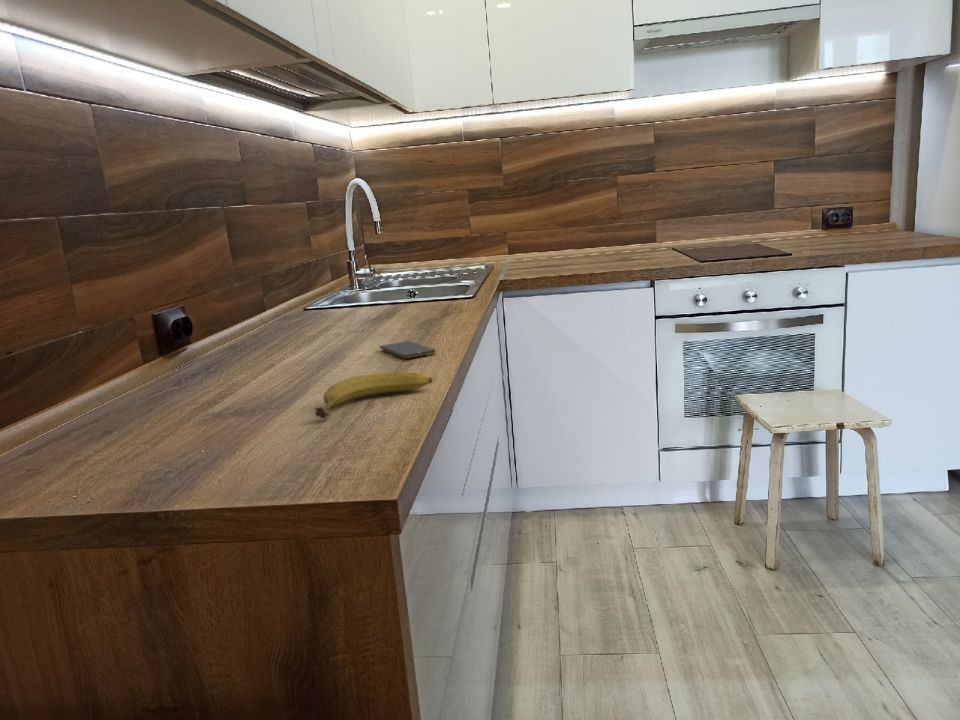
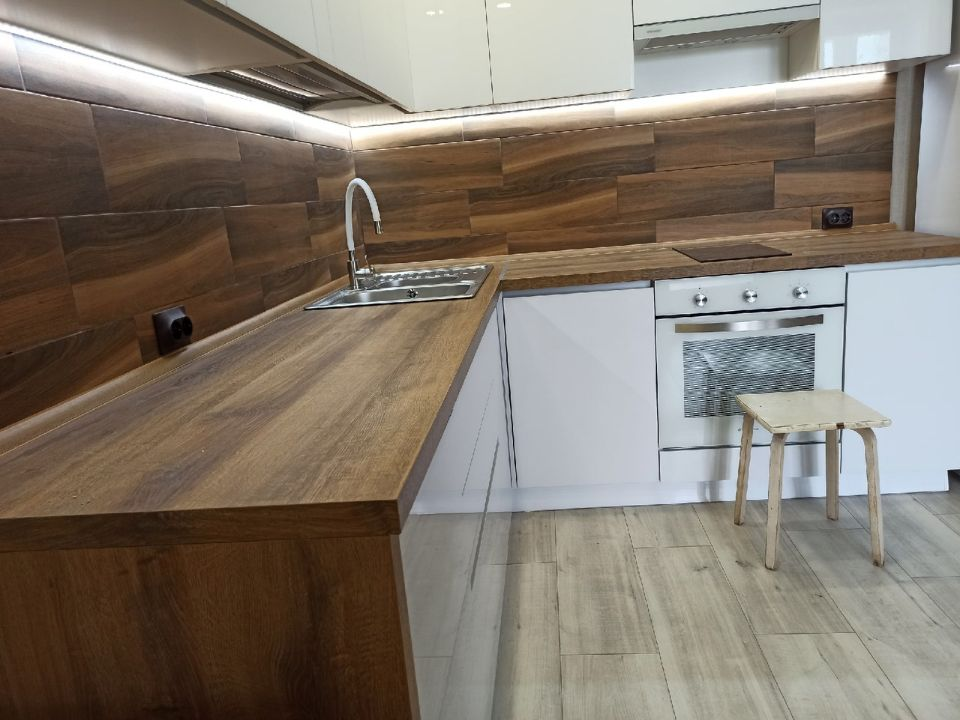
- fruit (375, 390)
- smartphone (407, 349)
